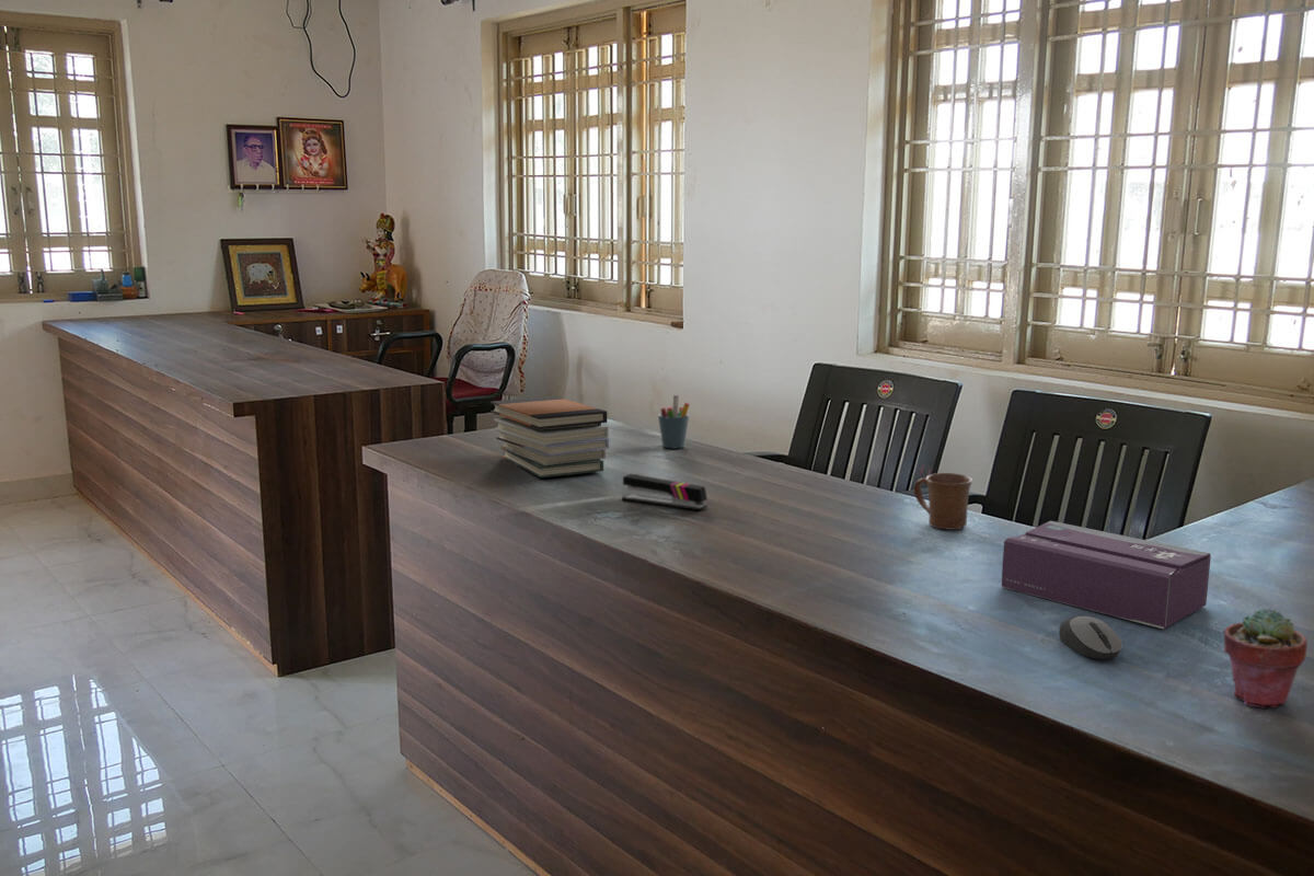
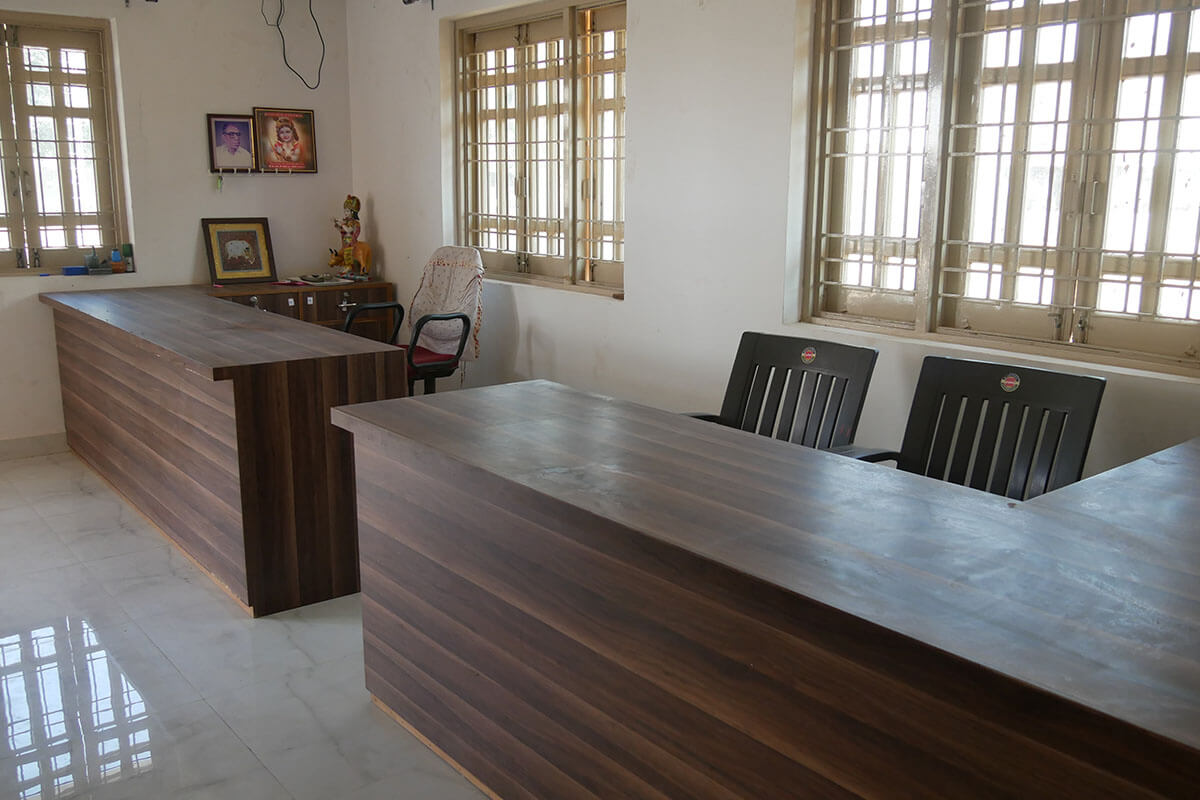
- potted succulent (1264, 653)
- stapler (664, 491)
- computer mouse (1090, 635)
- mug (941, 499)
- book stack (550, 435)
- tissue box (1103, 570)
- pen holder (673, 422)
